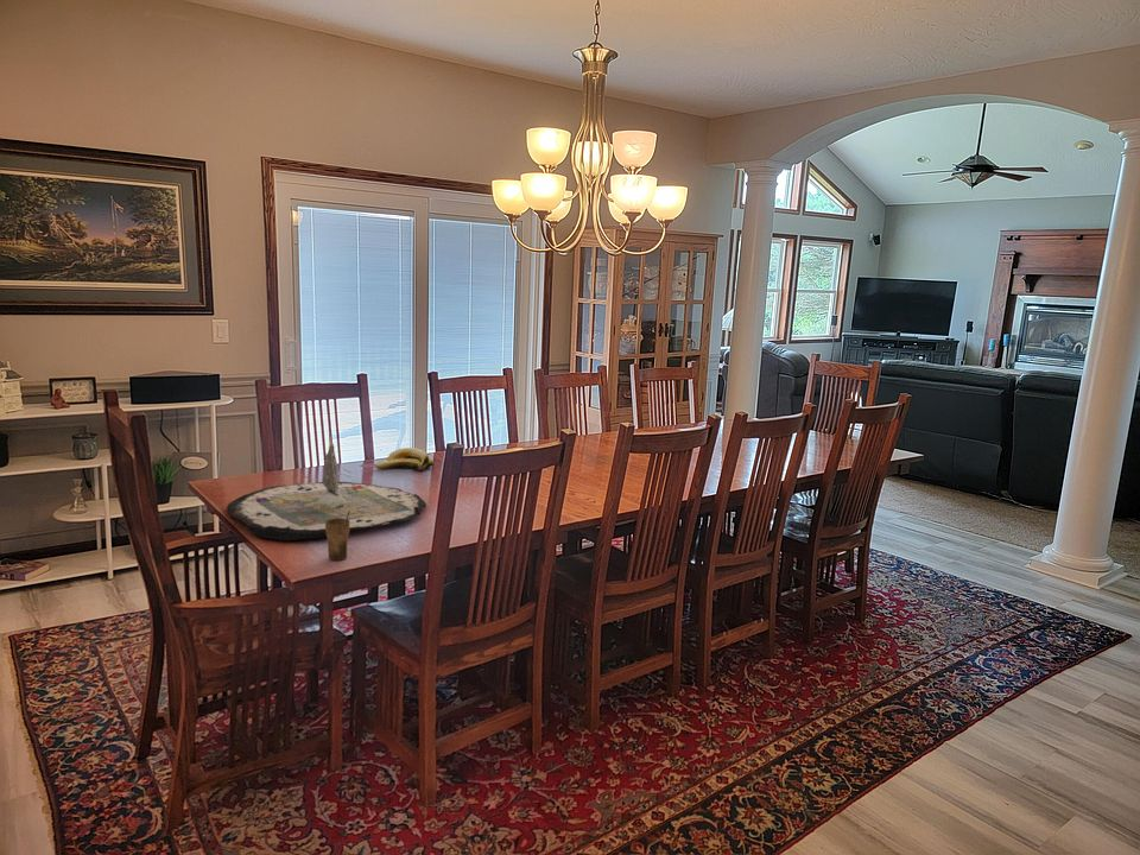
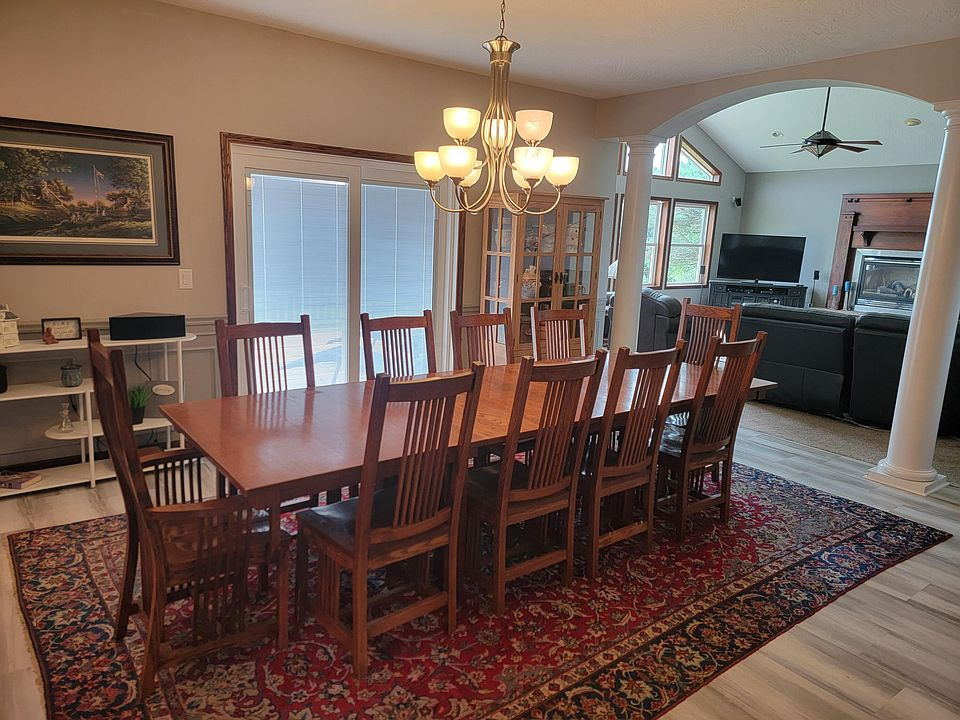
- cup (337, 534)
- board game (330, 471)
- banana (406, 458)
